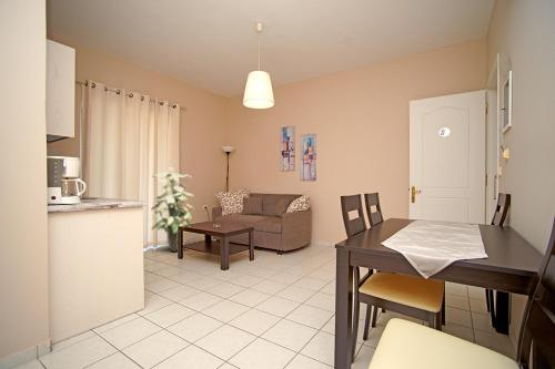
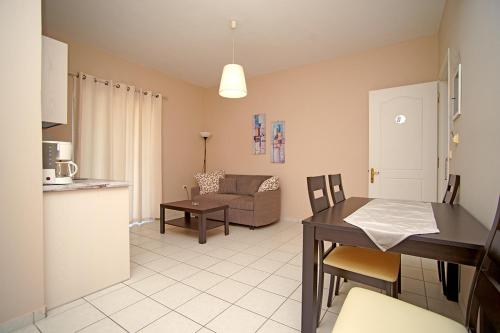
- indoor plant (172, 208)
